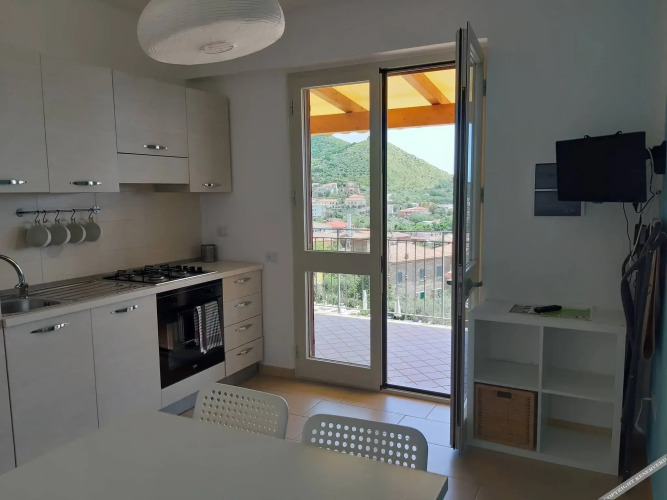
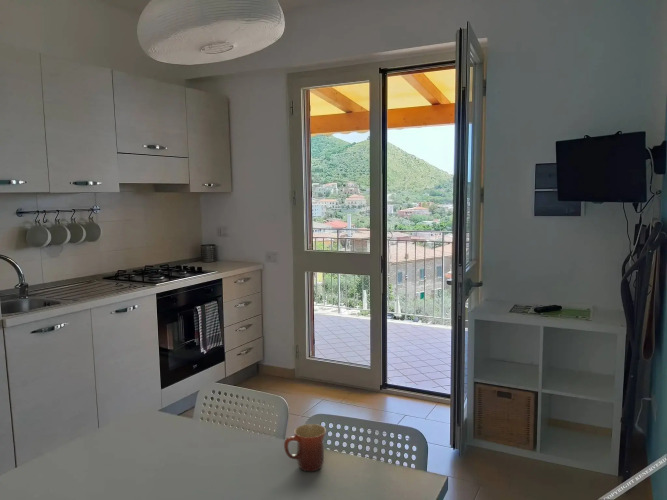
+ mug (305, 449)
